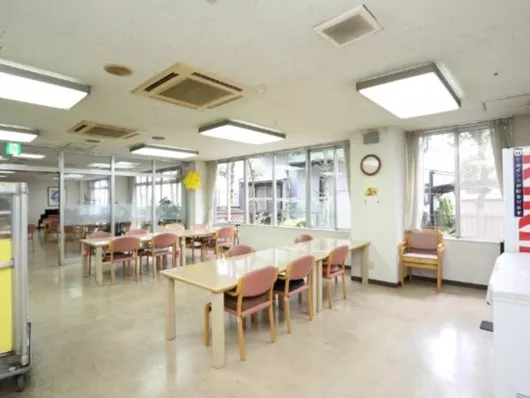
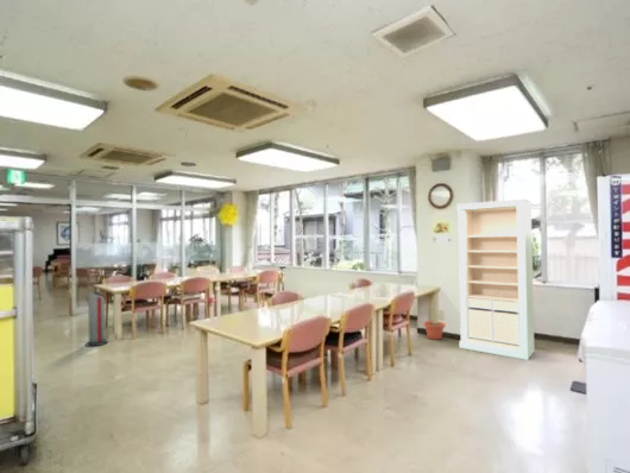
+ plant pot (434, 330)
+ storage cabinet (494, 276)
+ air purifier (96, 316)
